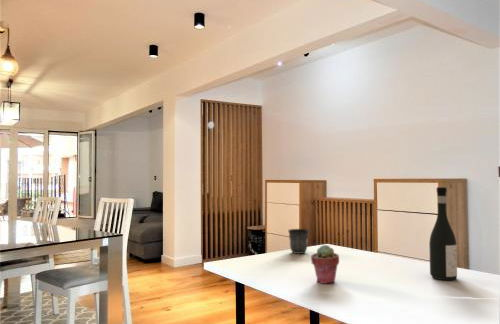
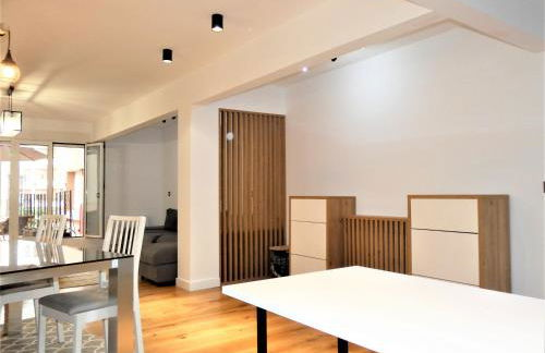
- potted succulent (325, 262)
- mug (298, 242)
- wine bottle (442, 232)
